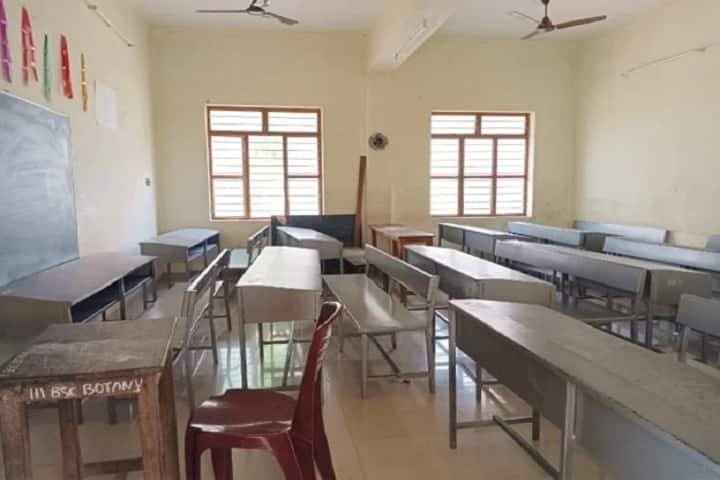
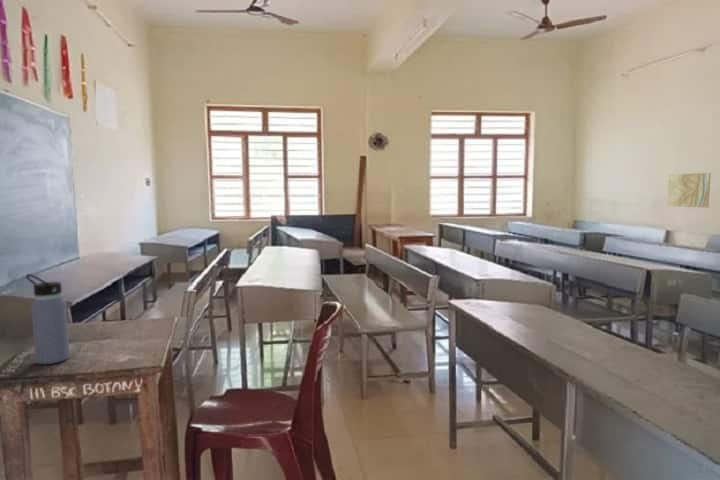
+ map (687, 190)
+ water bottle (48, 316)
